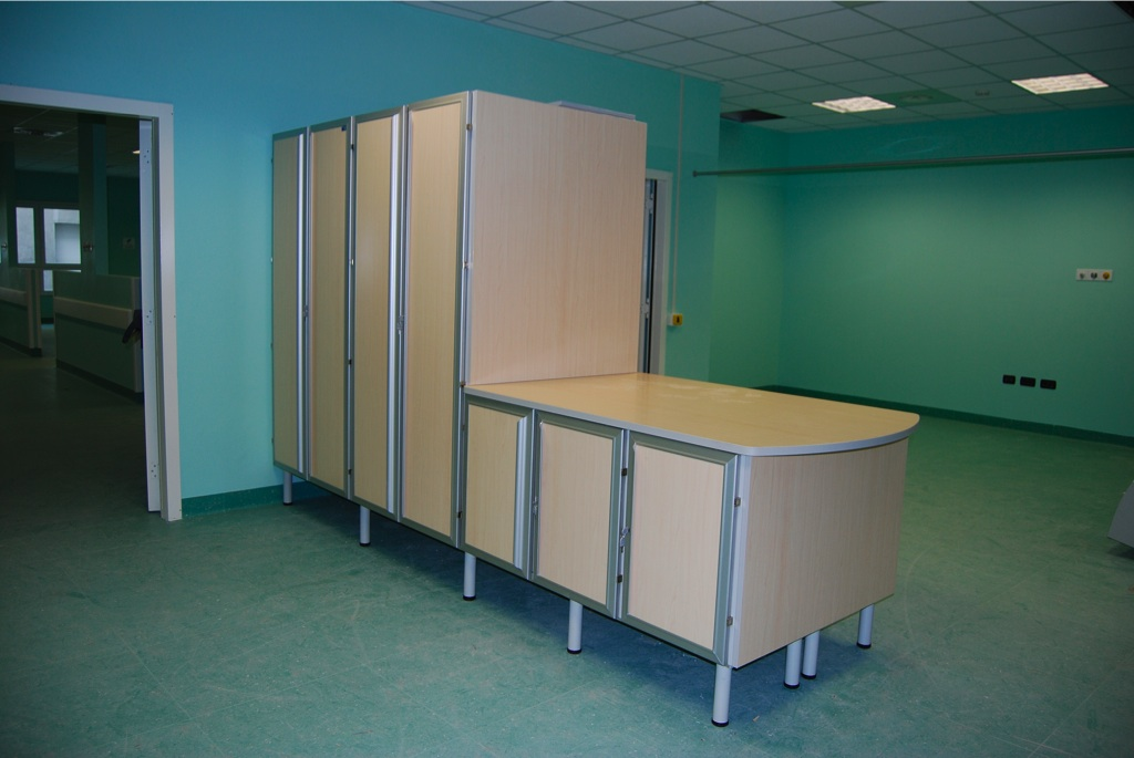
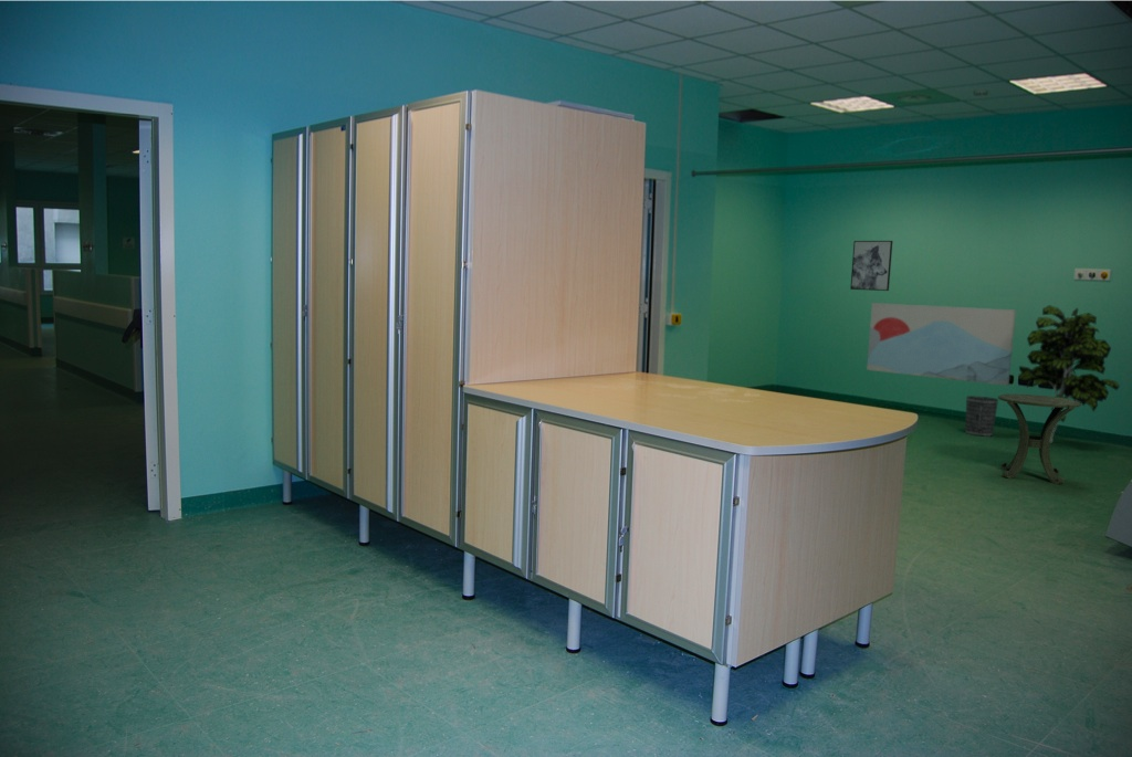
+ indoor plant (1066, 375)
+ side table (1035, 438)
+ wastebasket (981, 416)
+ wall art (936, 341)
+ wall art (871, 265)
